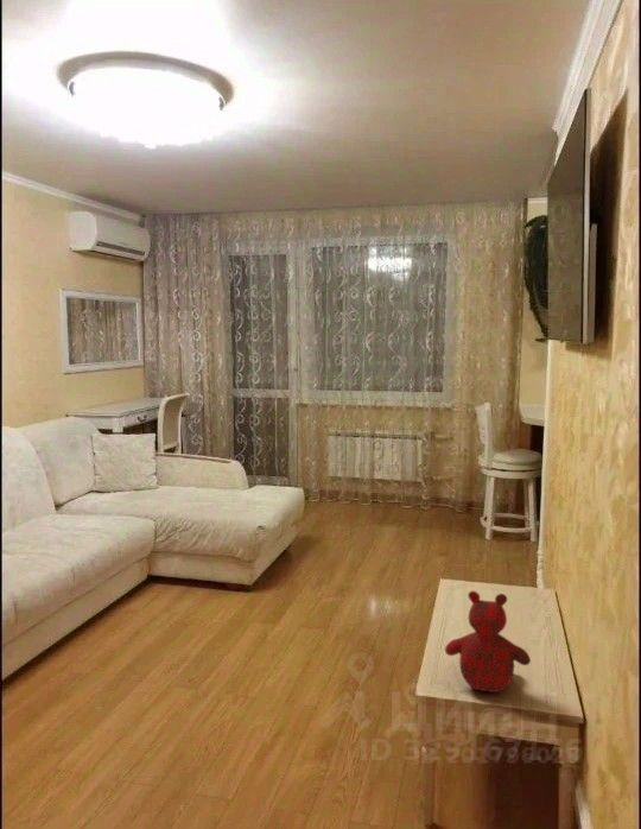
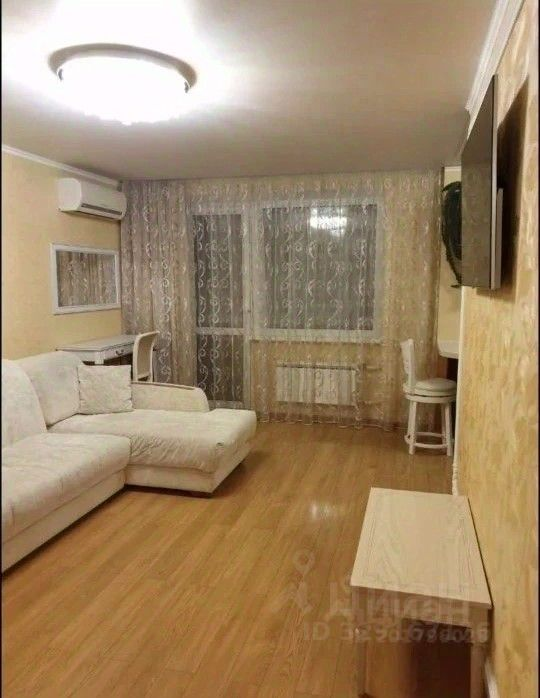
- teddy bear (487, 634)
